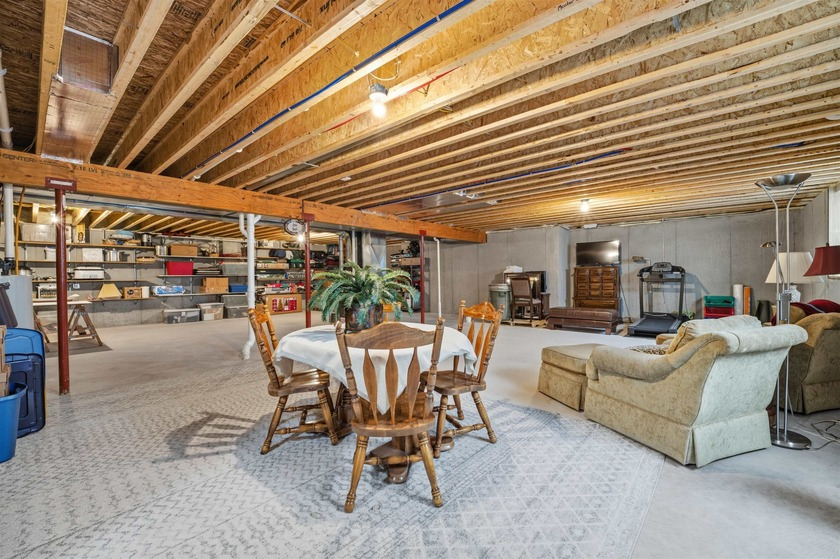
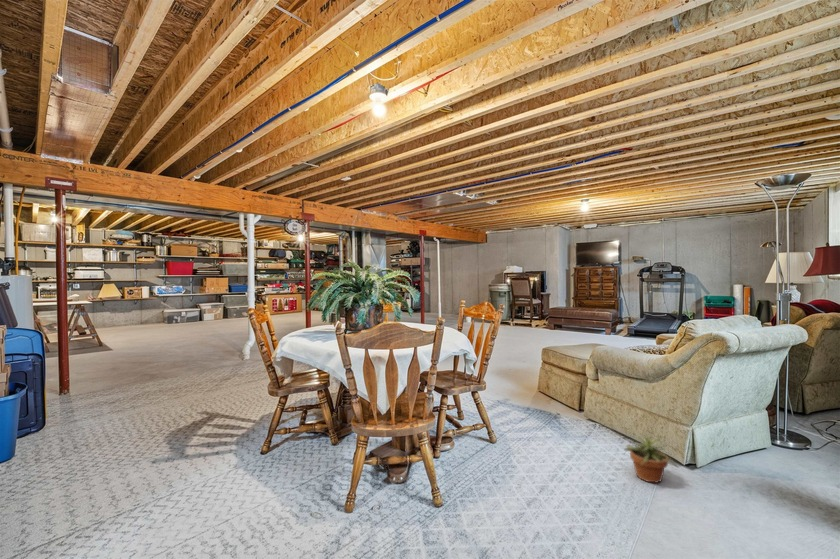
+ potted plant (650, 456)
